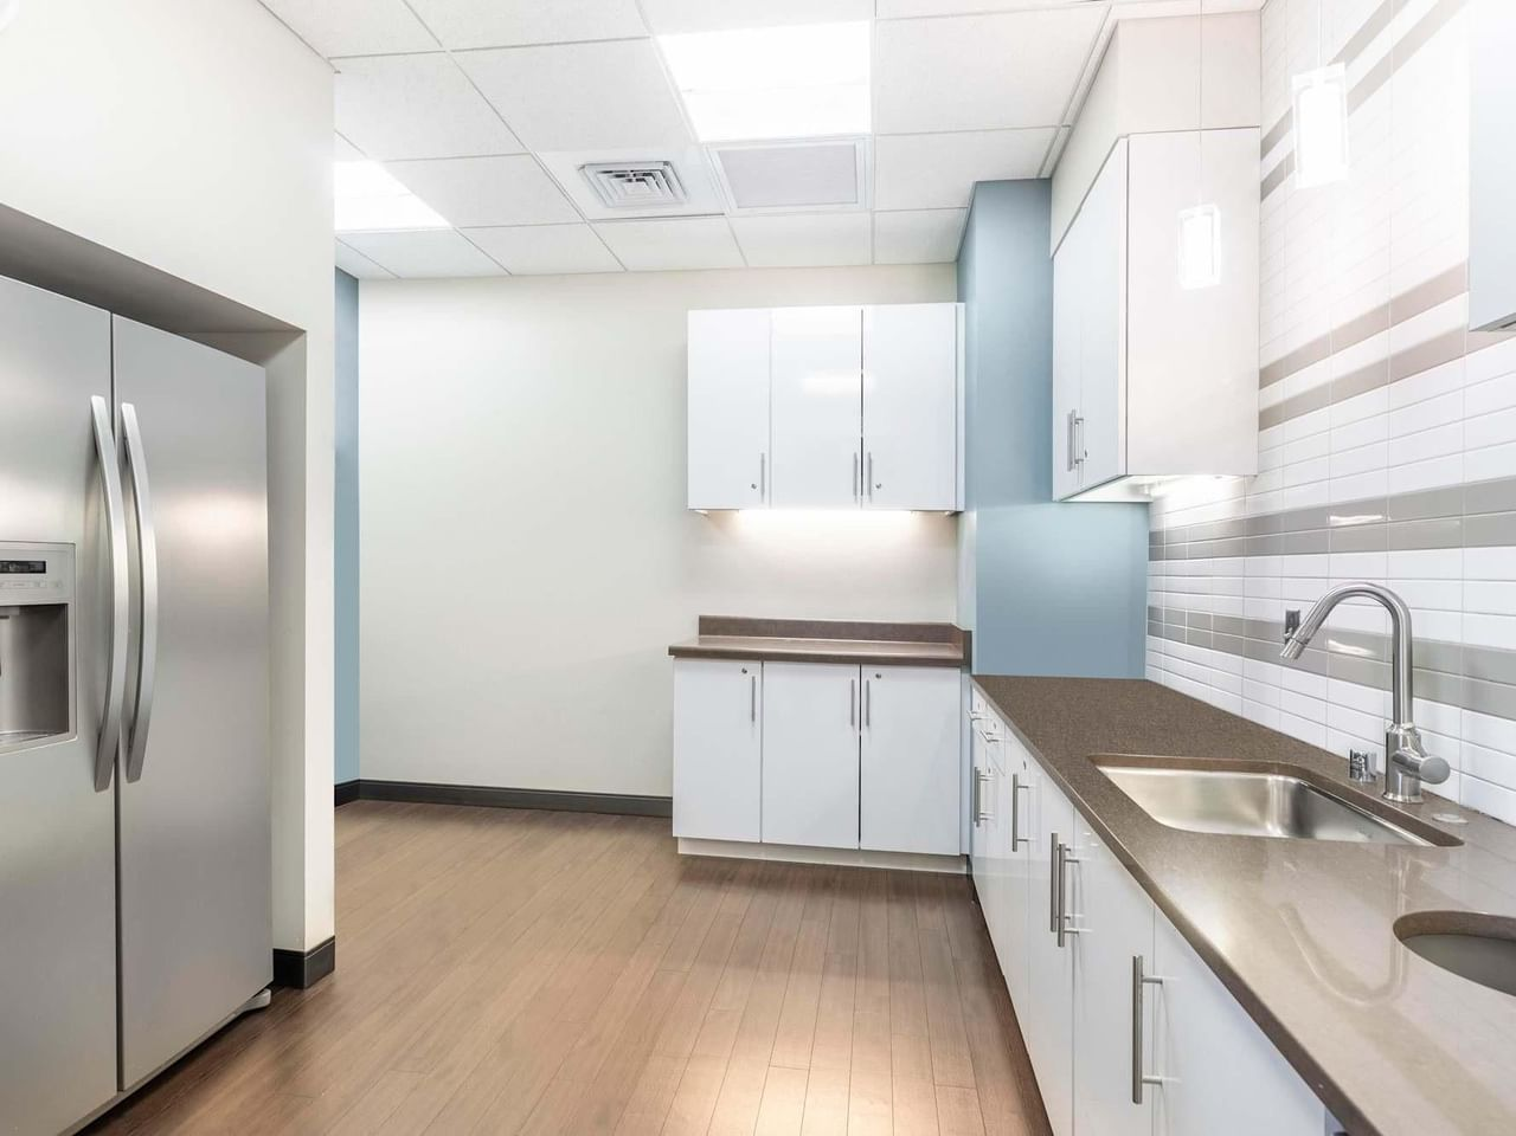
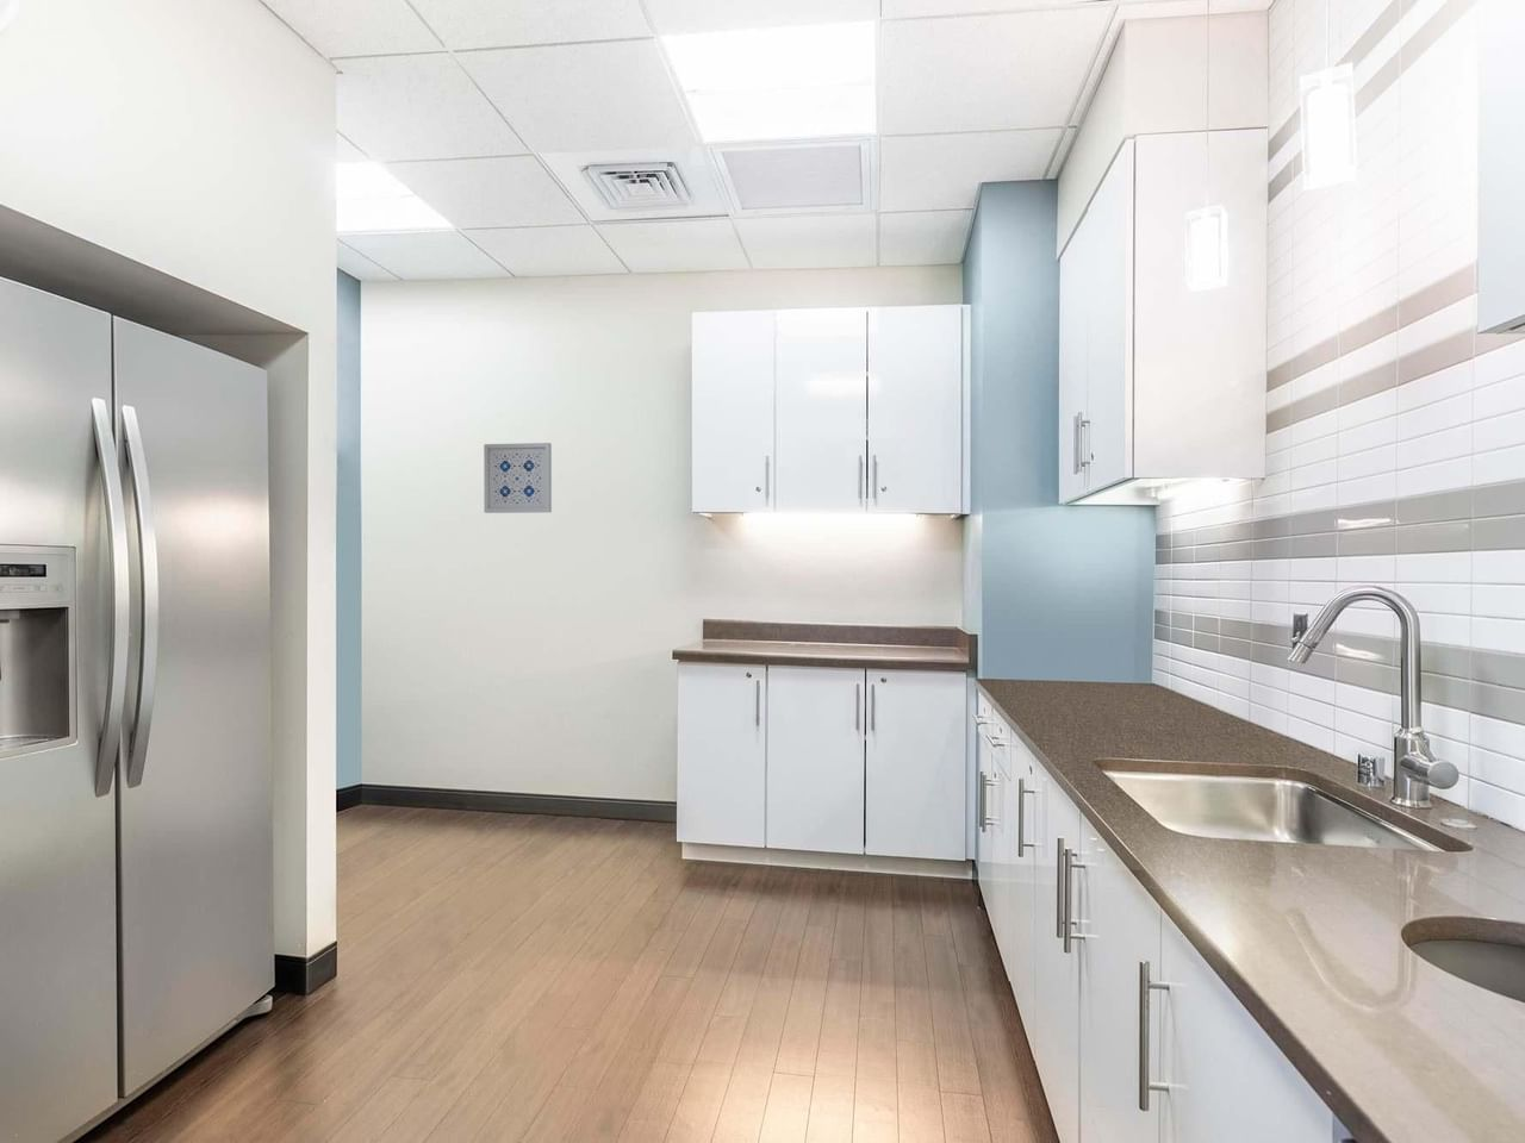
+ wall art (518, 478)
